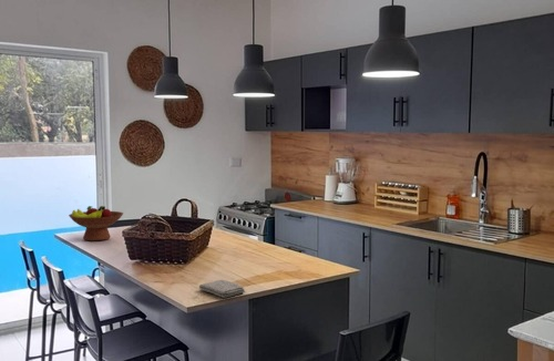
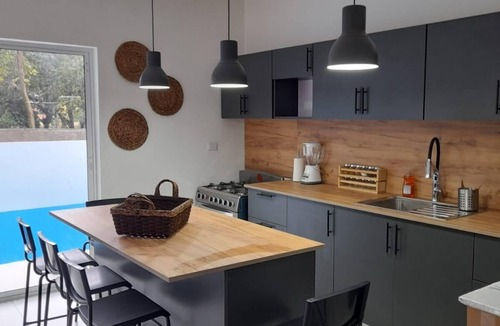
- washcloth (222, 287)
- fruit bowl (96, 221)
